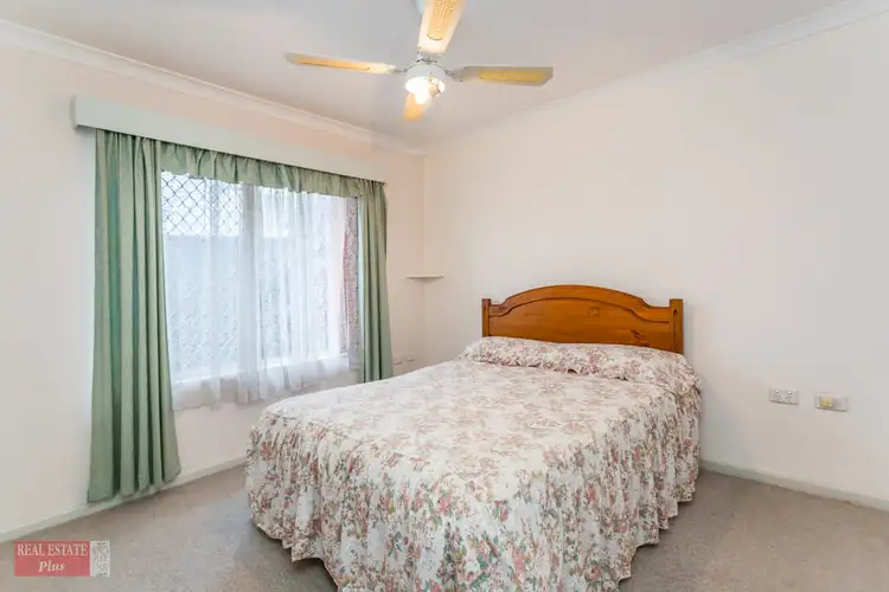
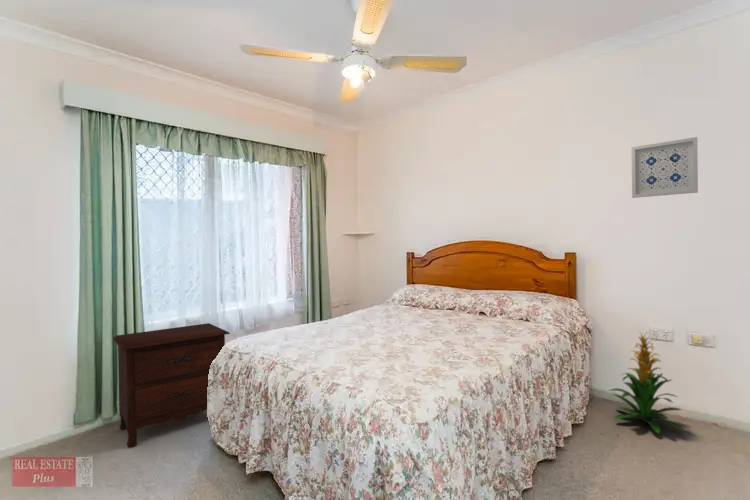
+ wall art (663, 168)
+ indoor plant (645, 376)
+ nightstand (173, 378)
